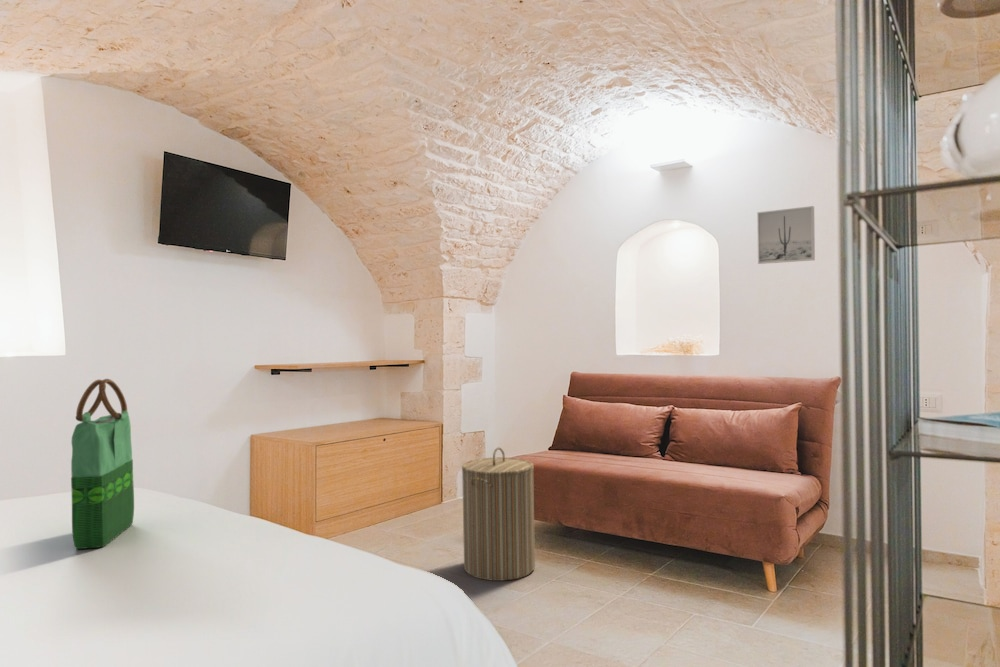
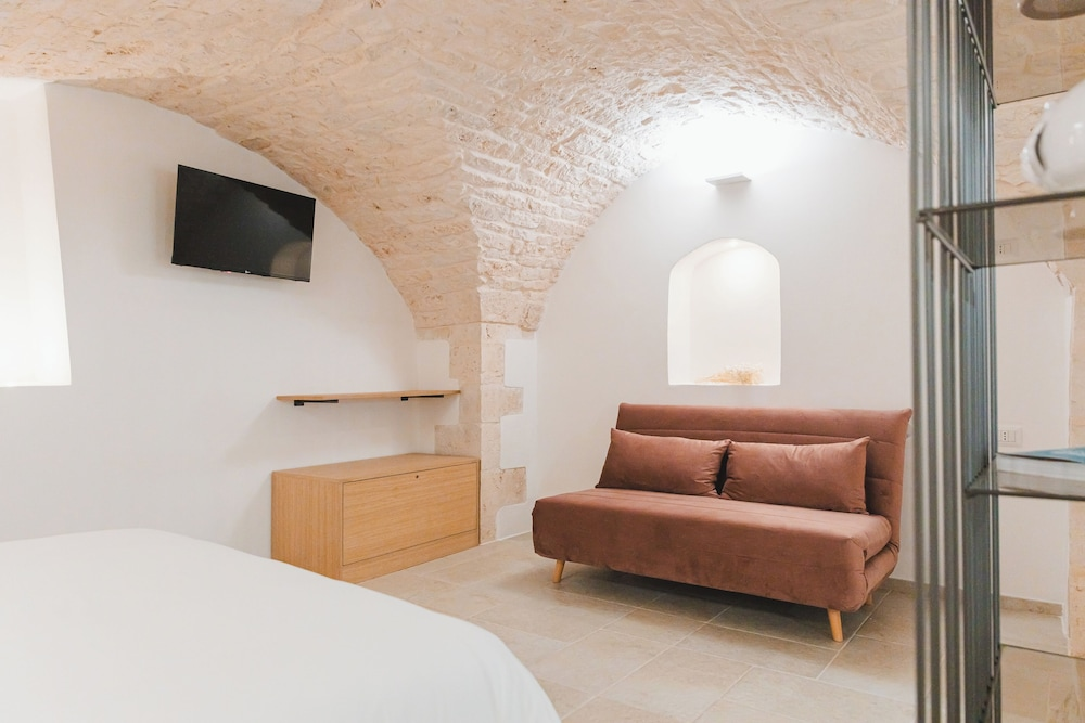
- wall art (785, 235)
- laundry hamper (498, 508)
- tote bag (103, 457)
